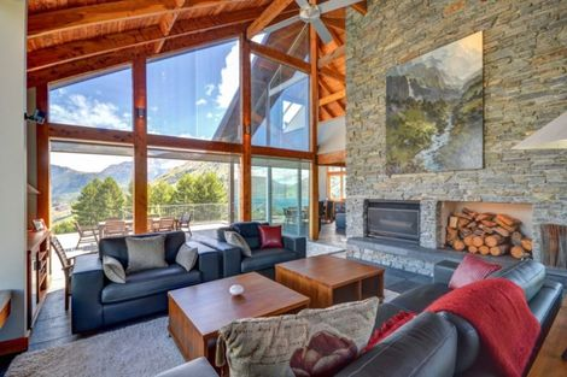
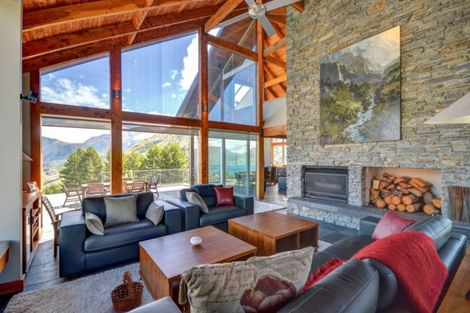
+ basket (127, 287)
